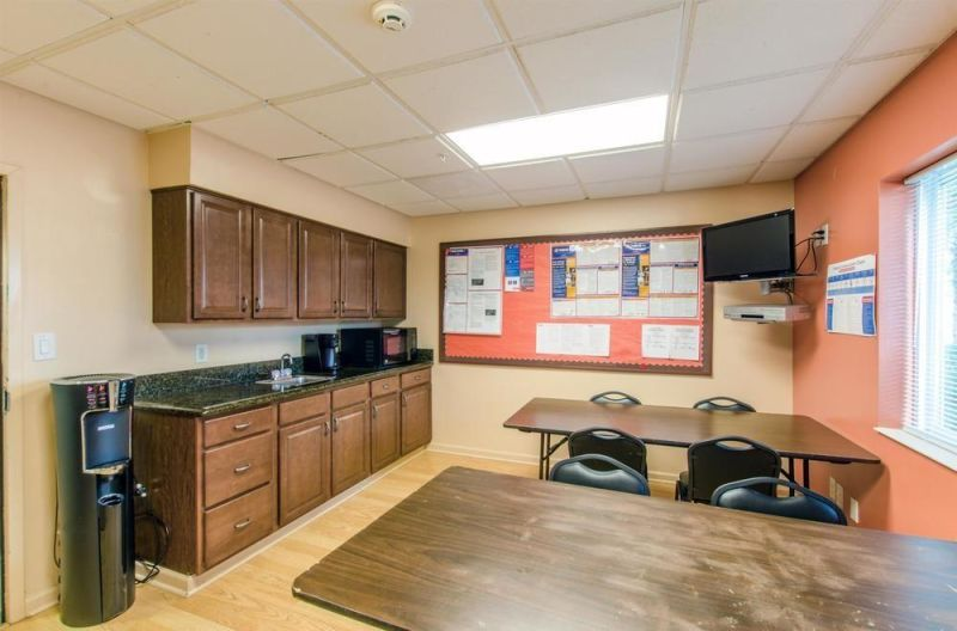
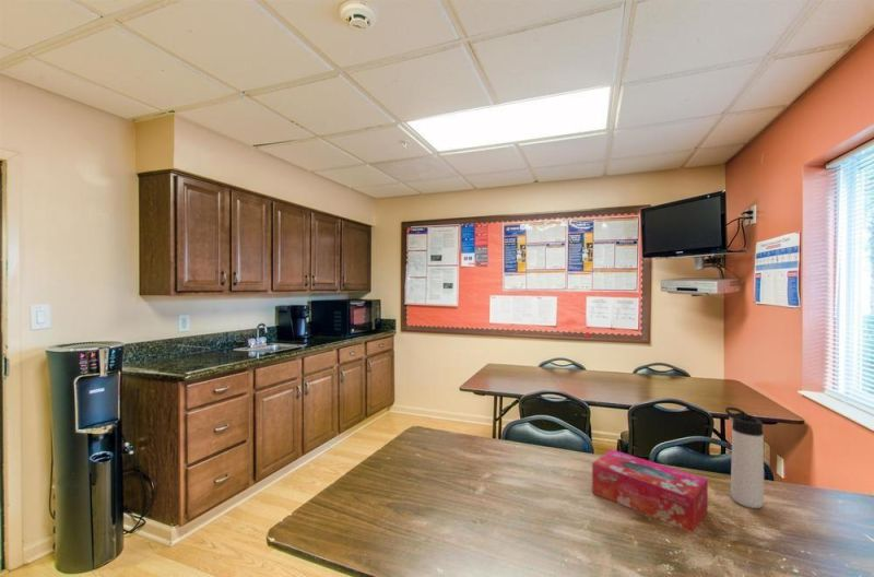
+ tissue box (647, 485)
+ thermos bottle (742, 456)
